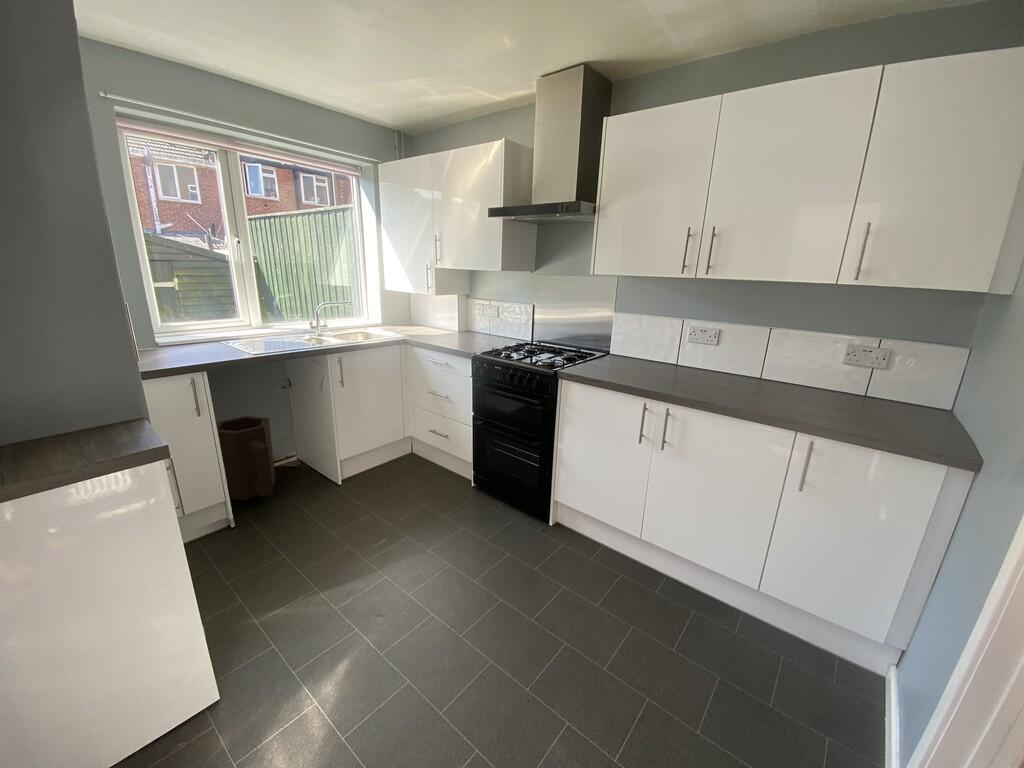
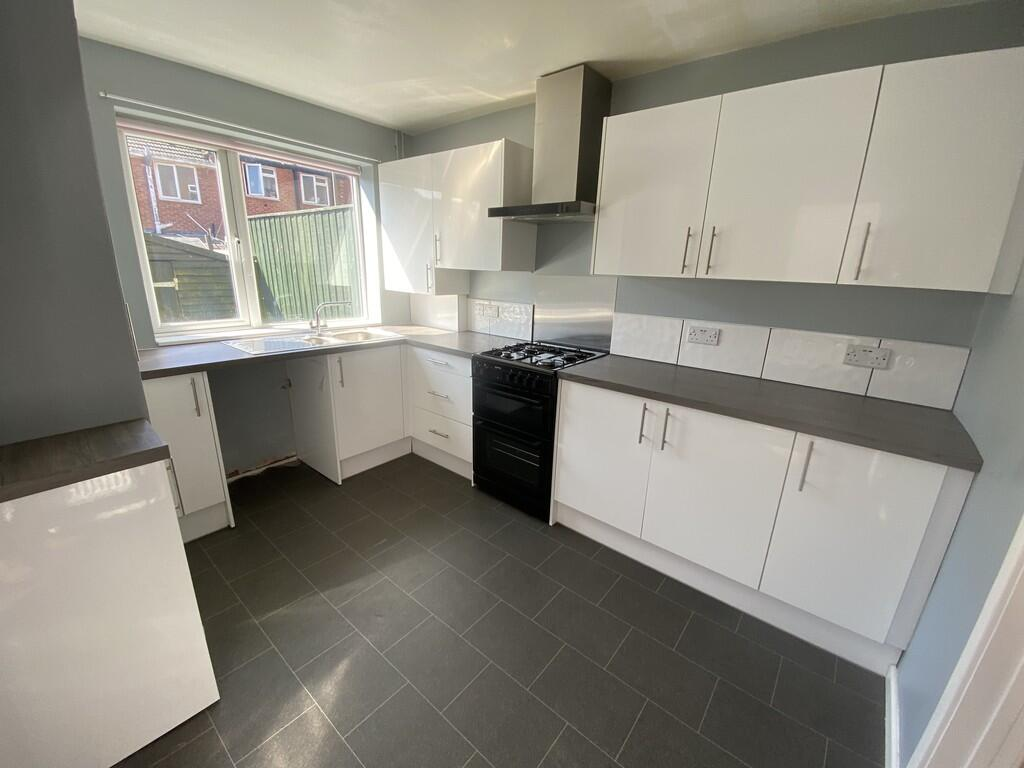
- trash can (250, 460)
